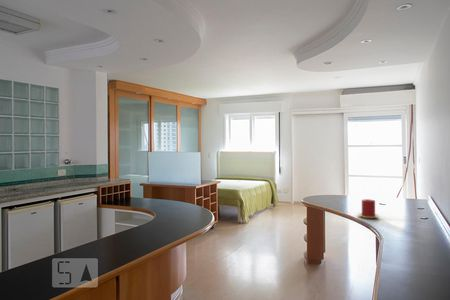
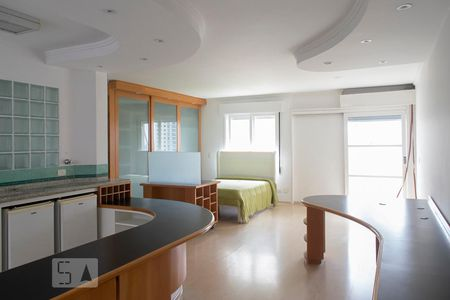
- candle (368, 208)
